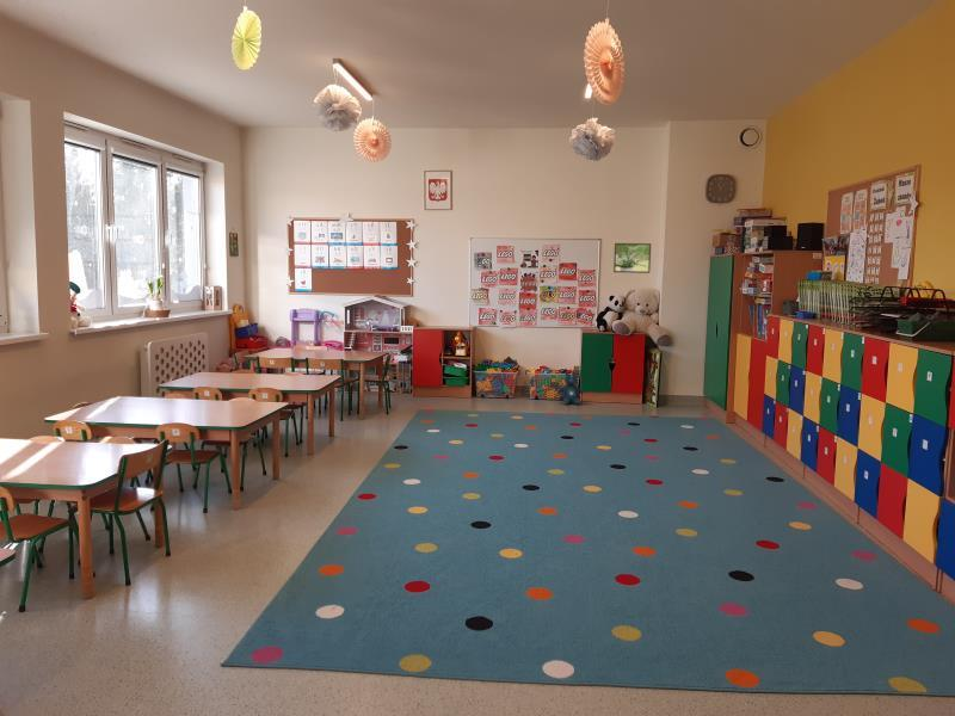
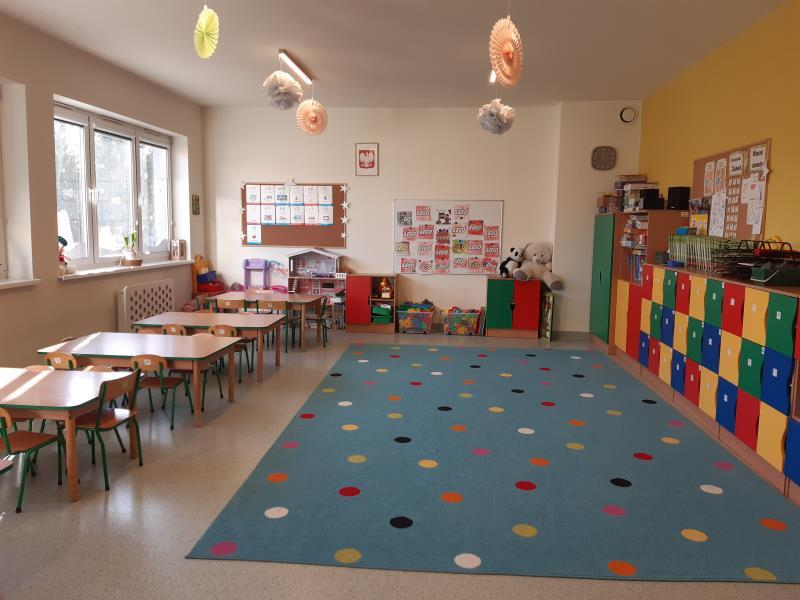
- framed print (631, 258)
- stuffed bear (571, 387)
